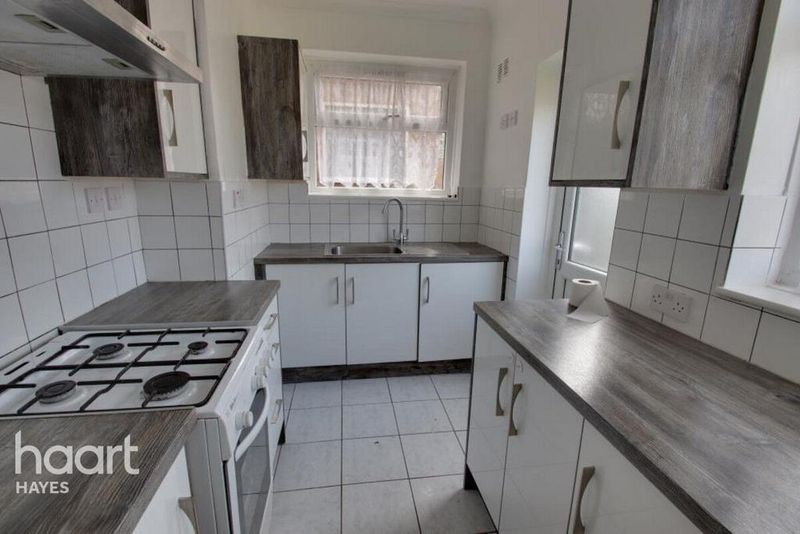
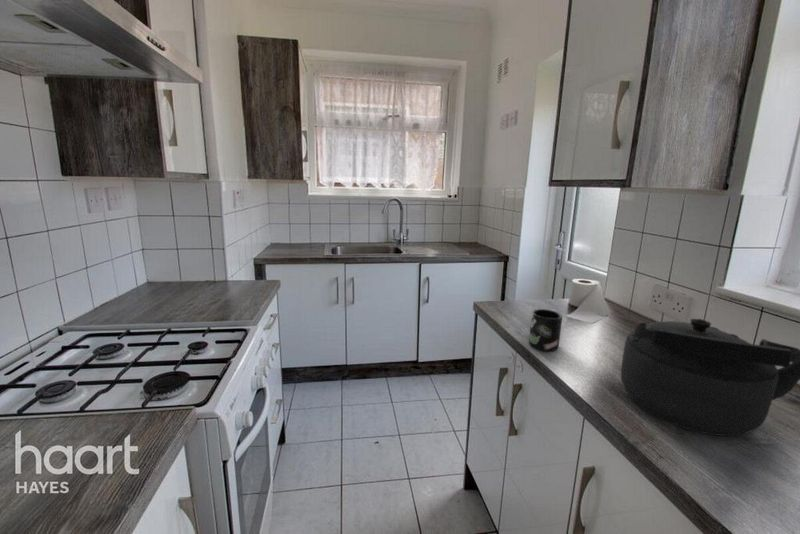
+ mug (543, 327)
+ kettle (697, 365)
